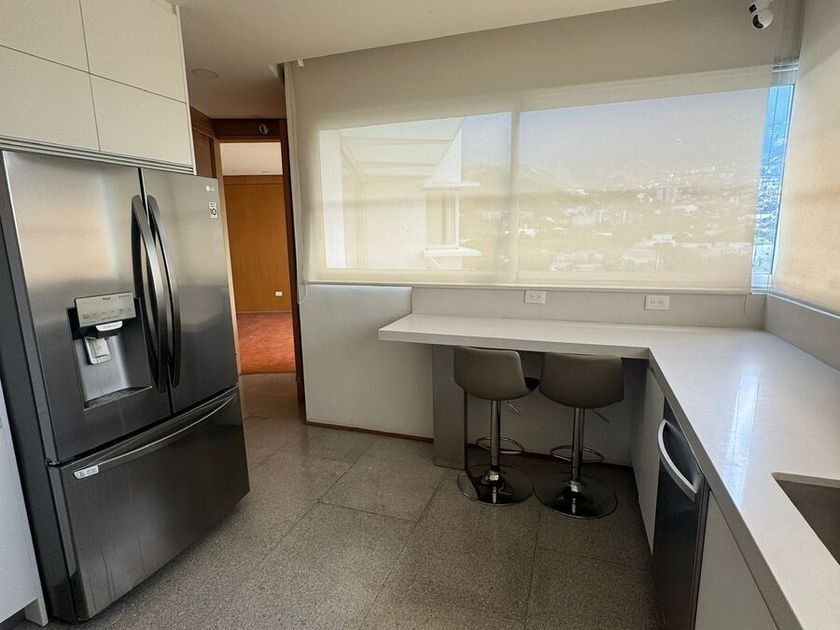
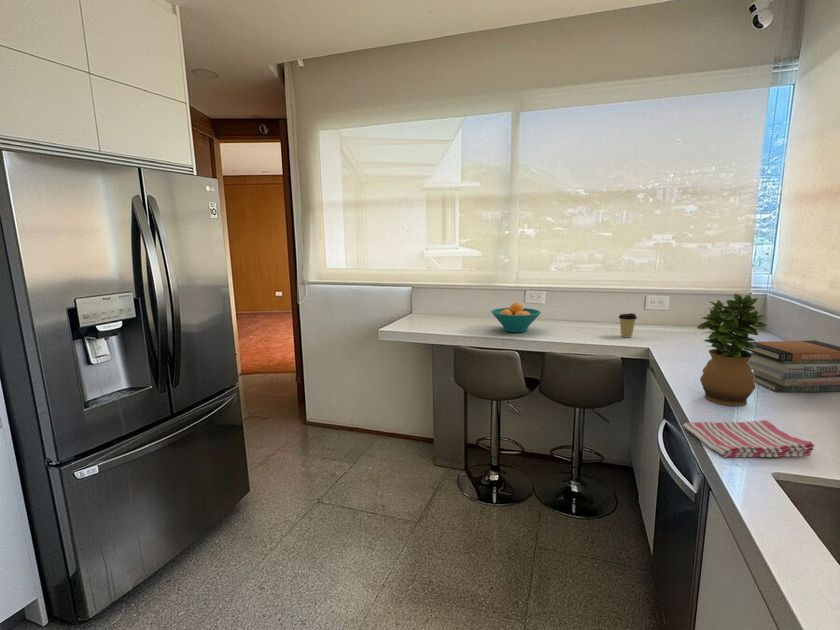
+ coffee cup (627, 325)
+ potted plant (730, 346)
+ dish towel (744, 435)
+ book stack (796, 365)
+ fruit bowl (515, 316)
